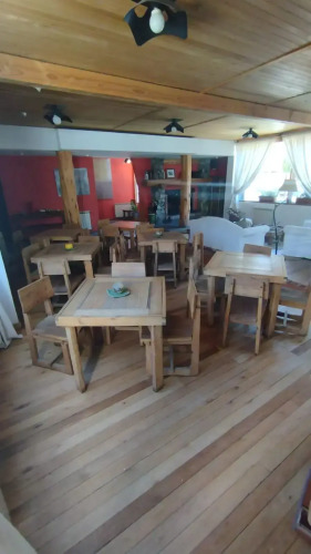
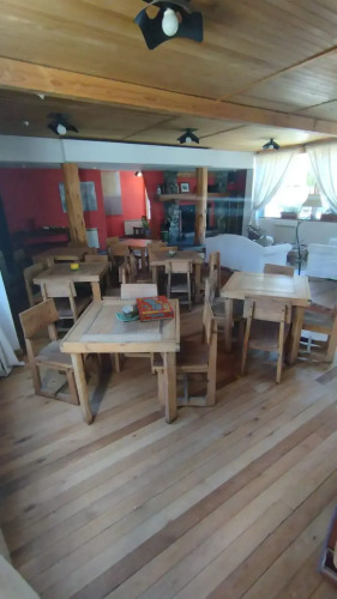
+ snack box (154, 307)
